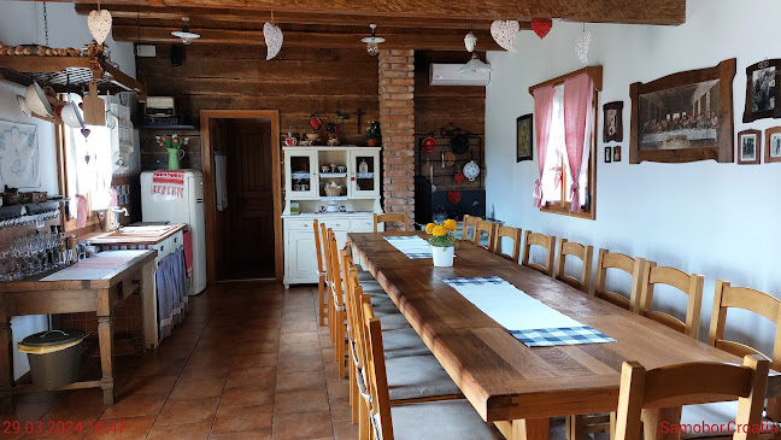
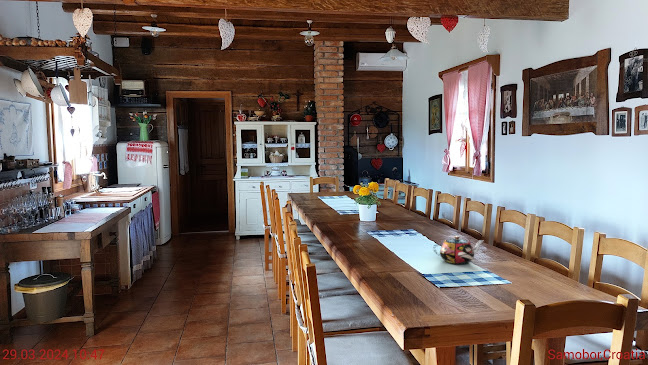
+ teapot (458, 248)
